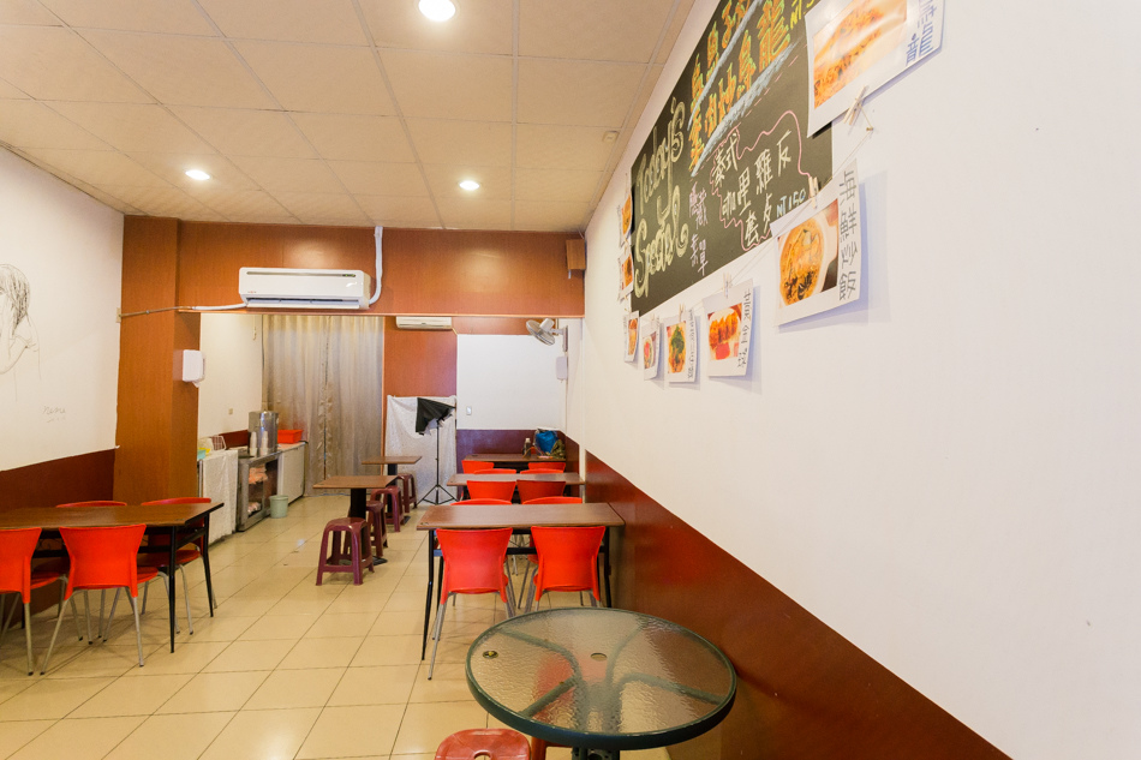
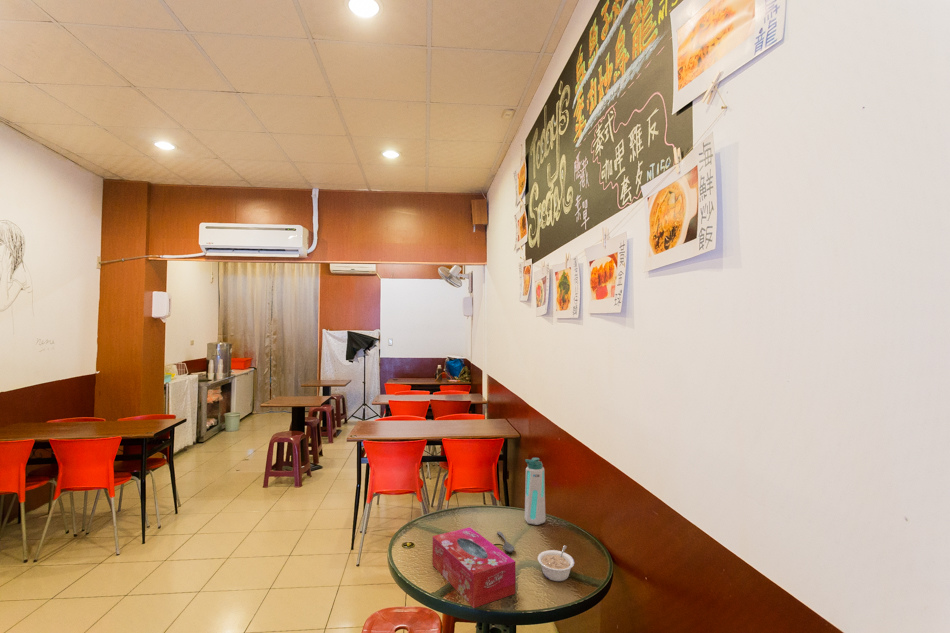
+ soupspoon (505, 540)
+ legume (555, 564)
+ water bottle (534, 489)
+ tissue box (471, 563)
